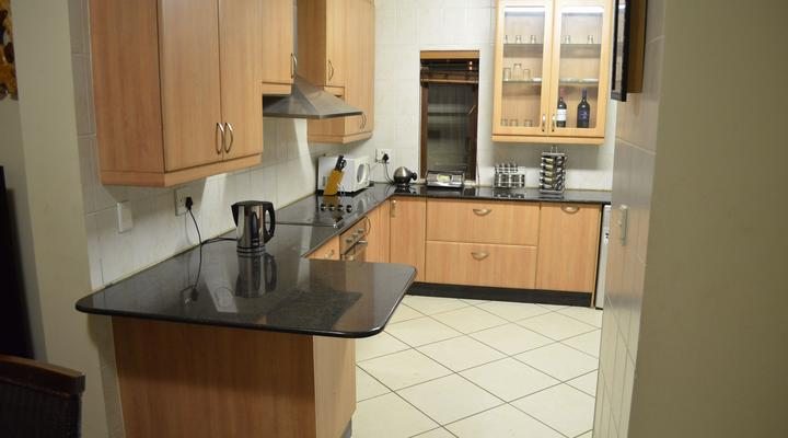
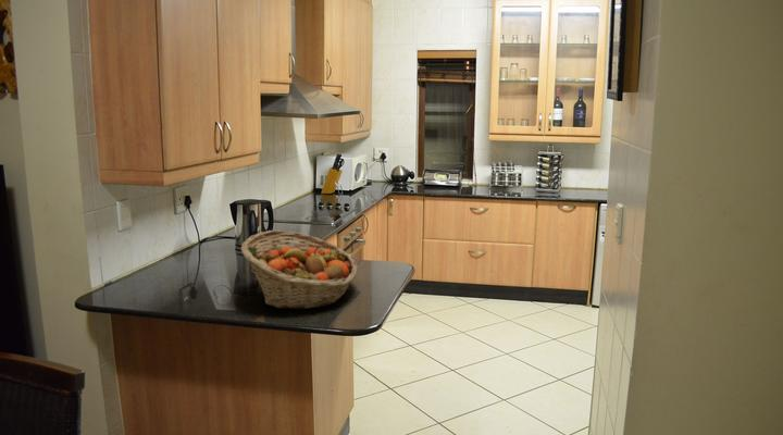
+ fruit basket (300, 266)
